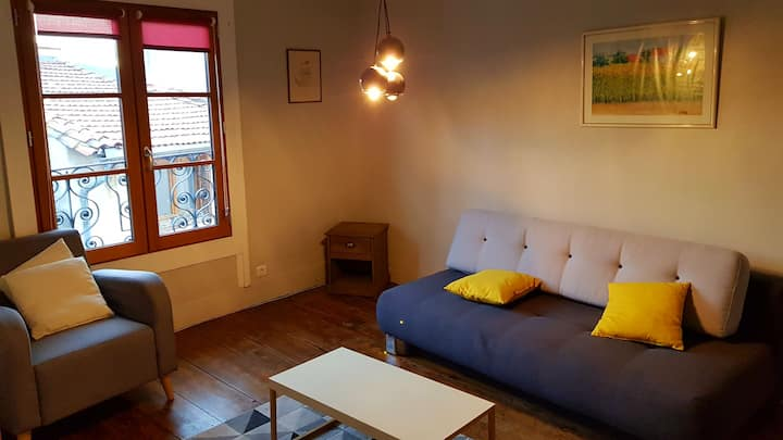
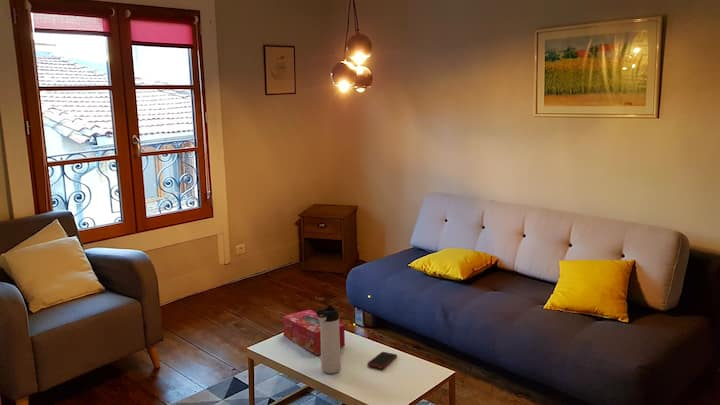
+ tissue box (313, 330)
+ cell phone (382, 359)
+ thermos bottle (327, 340)
